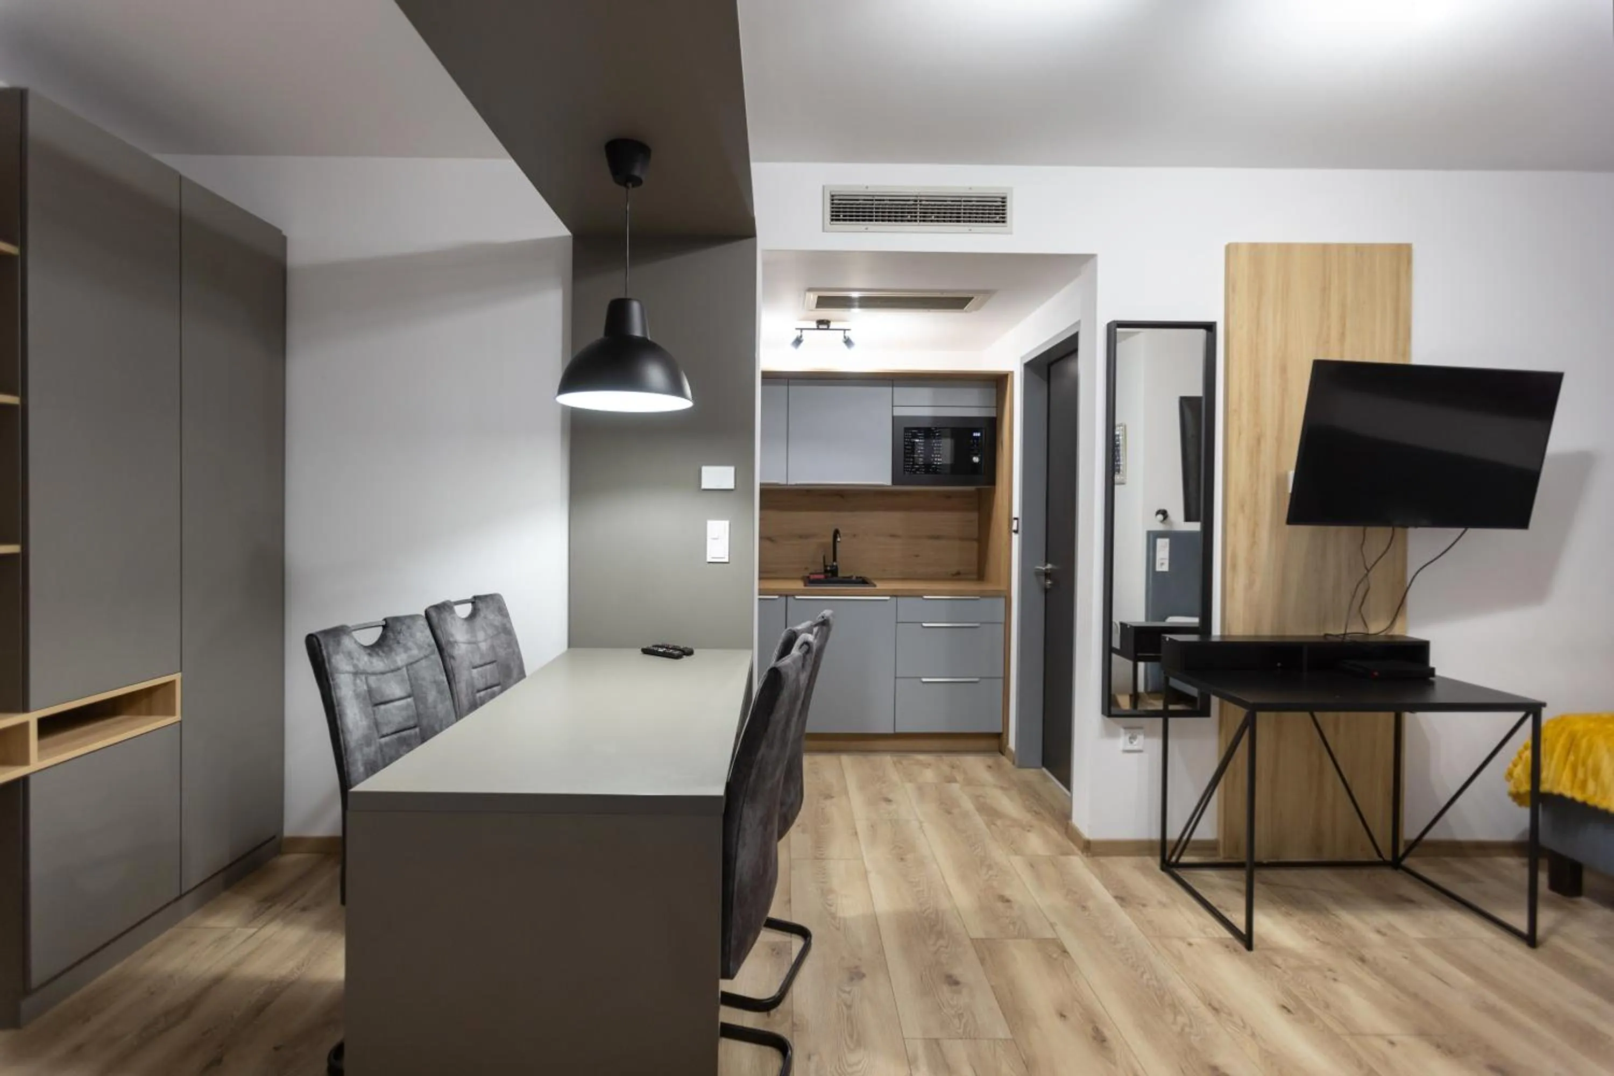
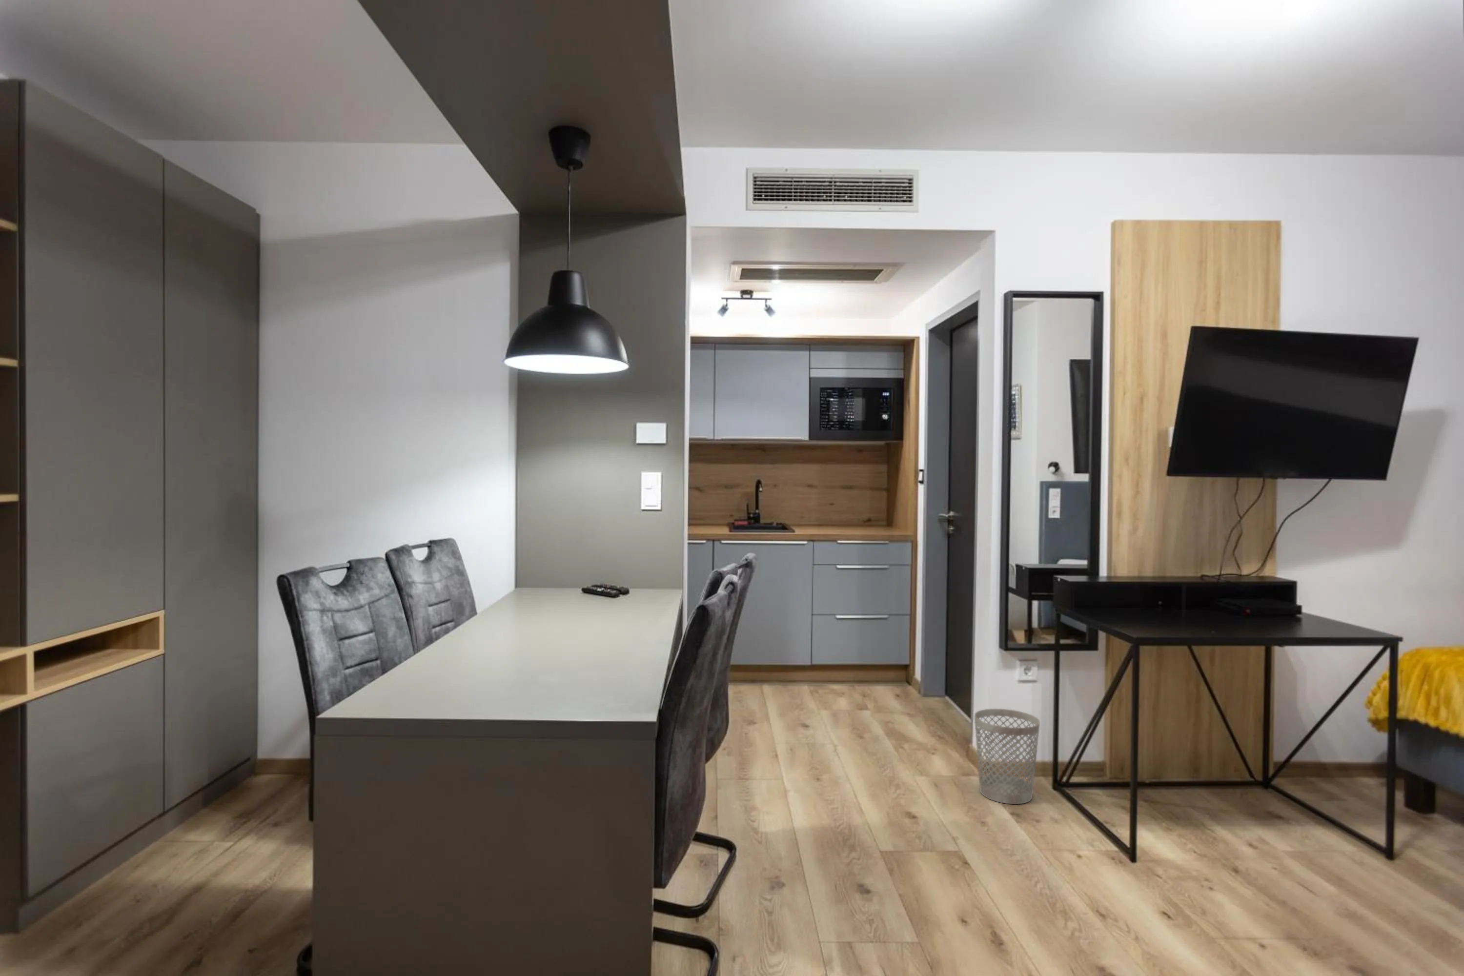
+ wastebasket (1005, 756)
